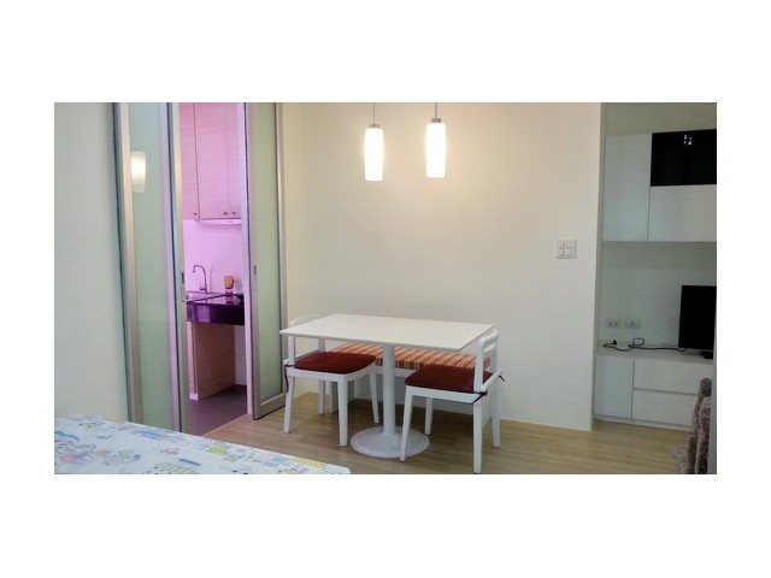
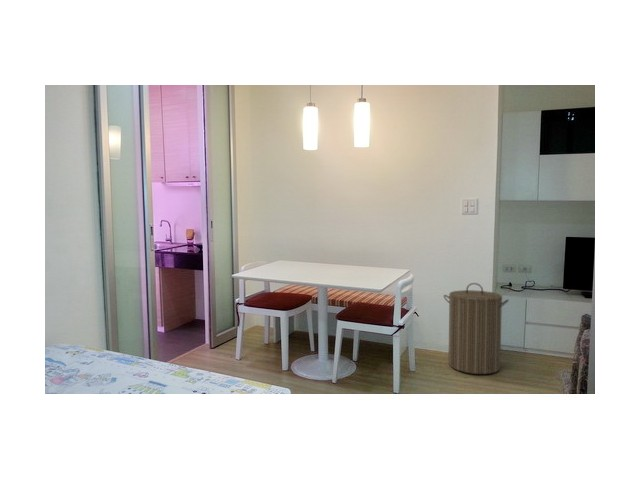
+ laundry hamper (474, 324)
